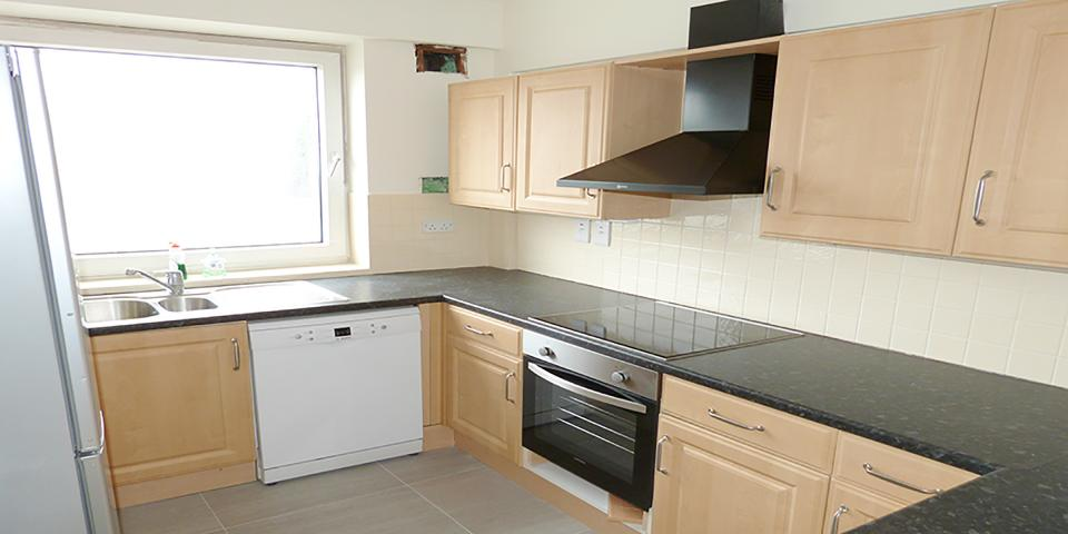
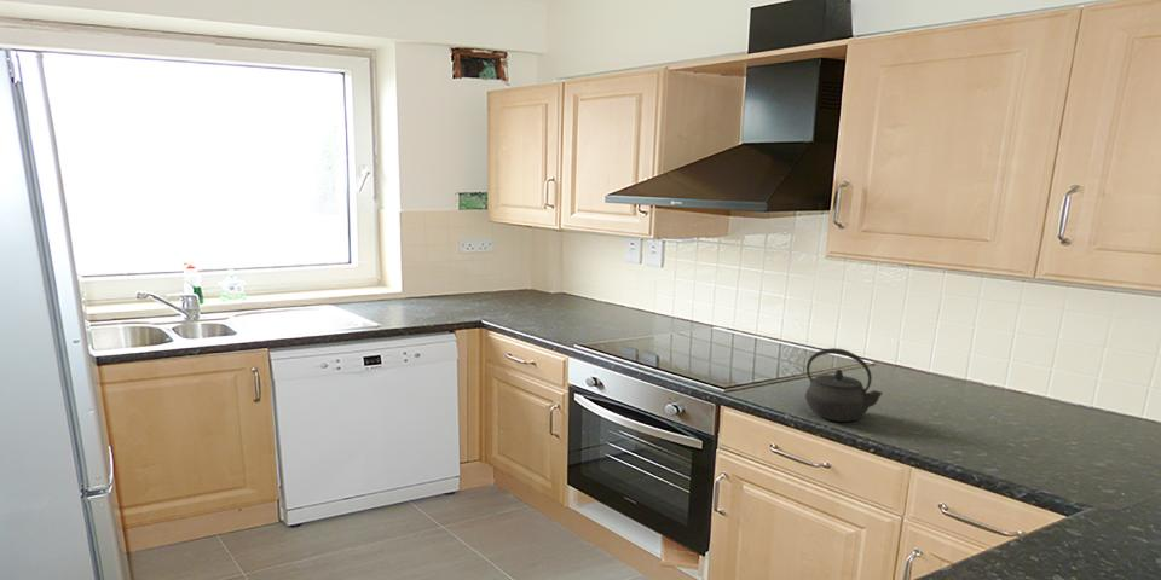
+ kettle (842, 383)
